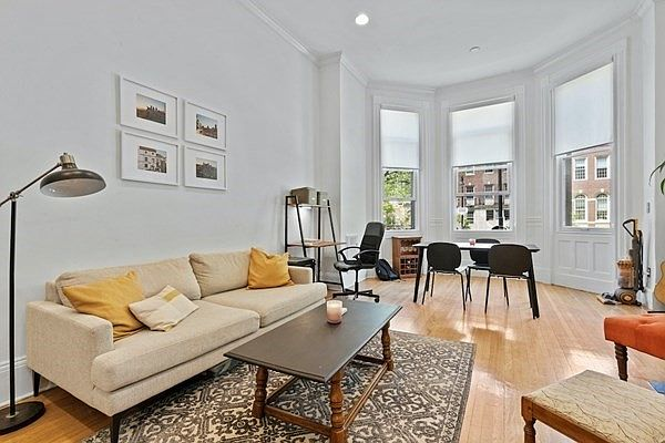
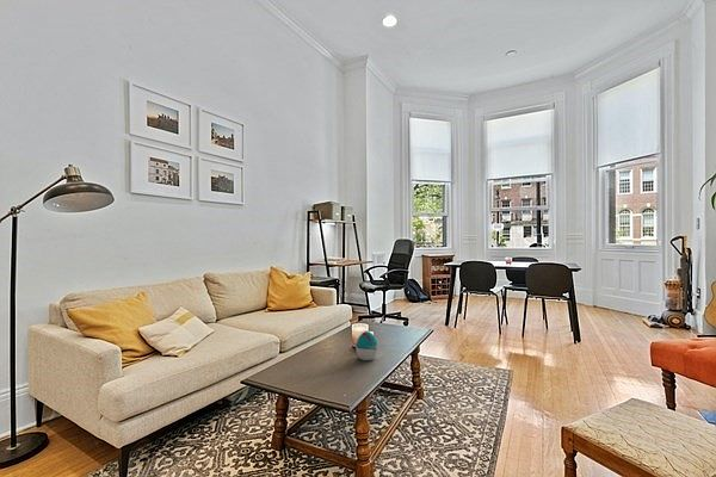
+ decorative egg (366, 345)
